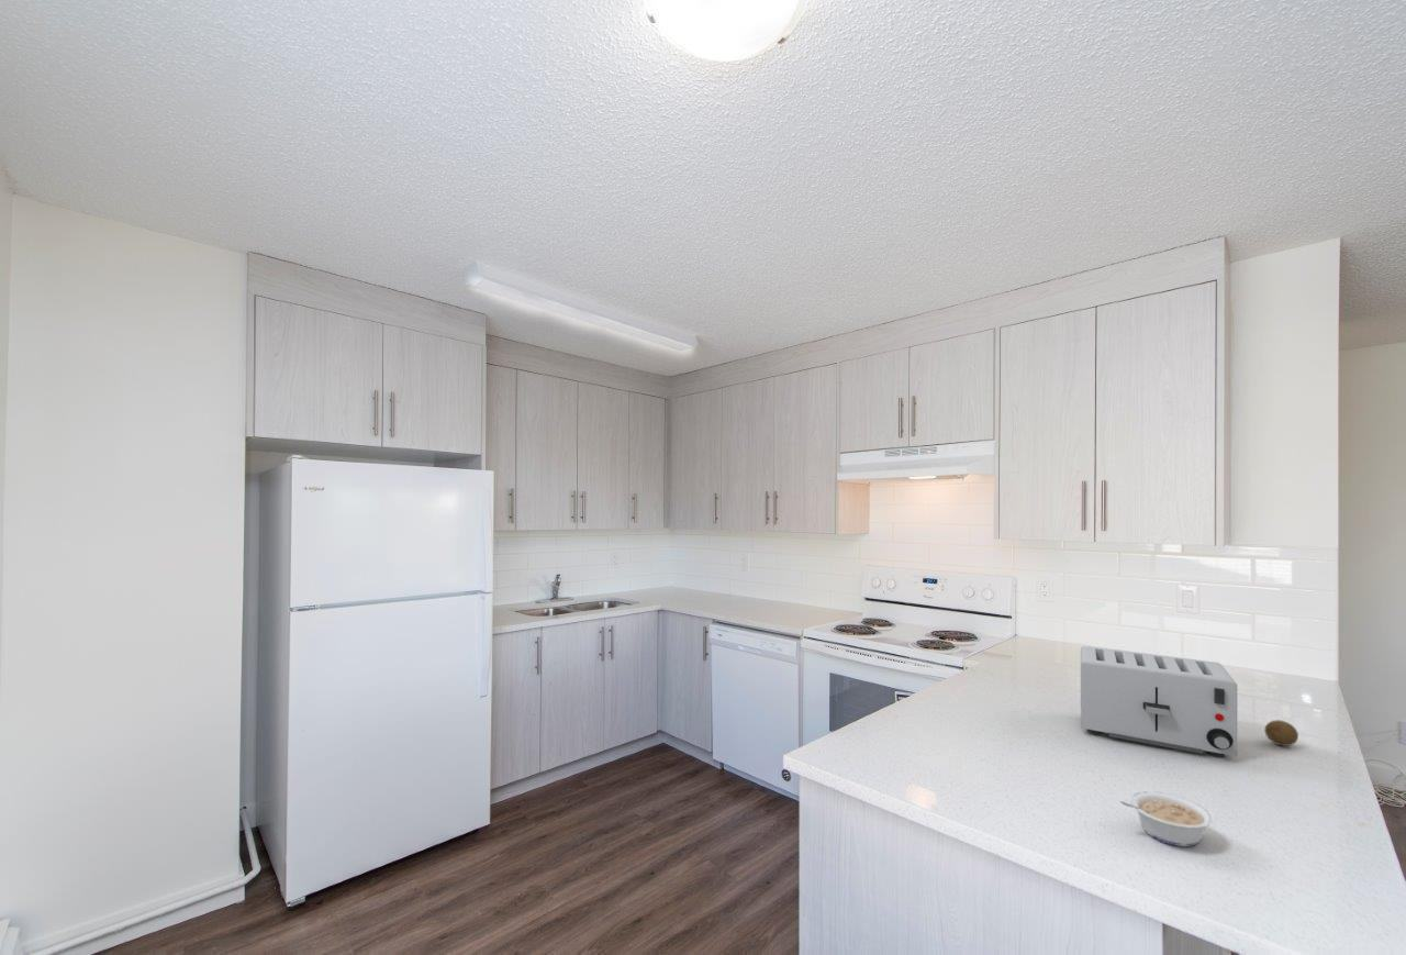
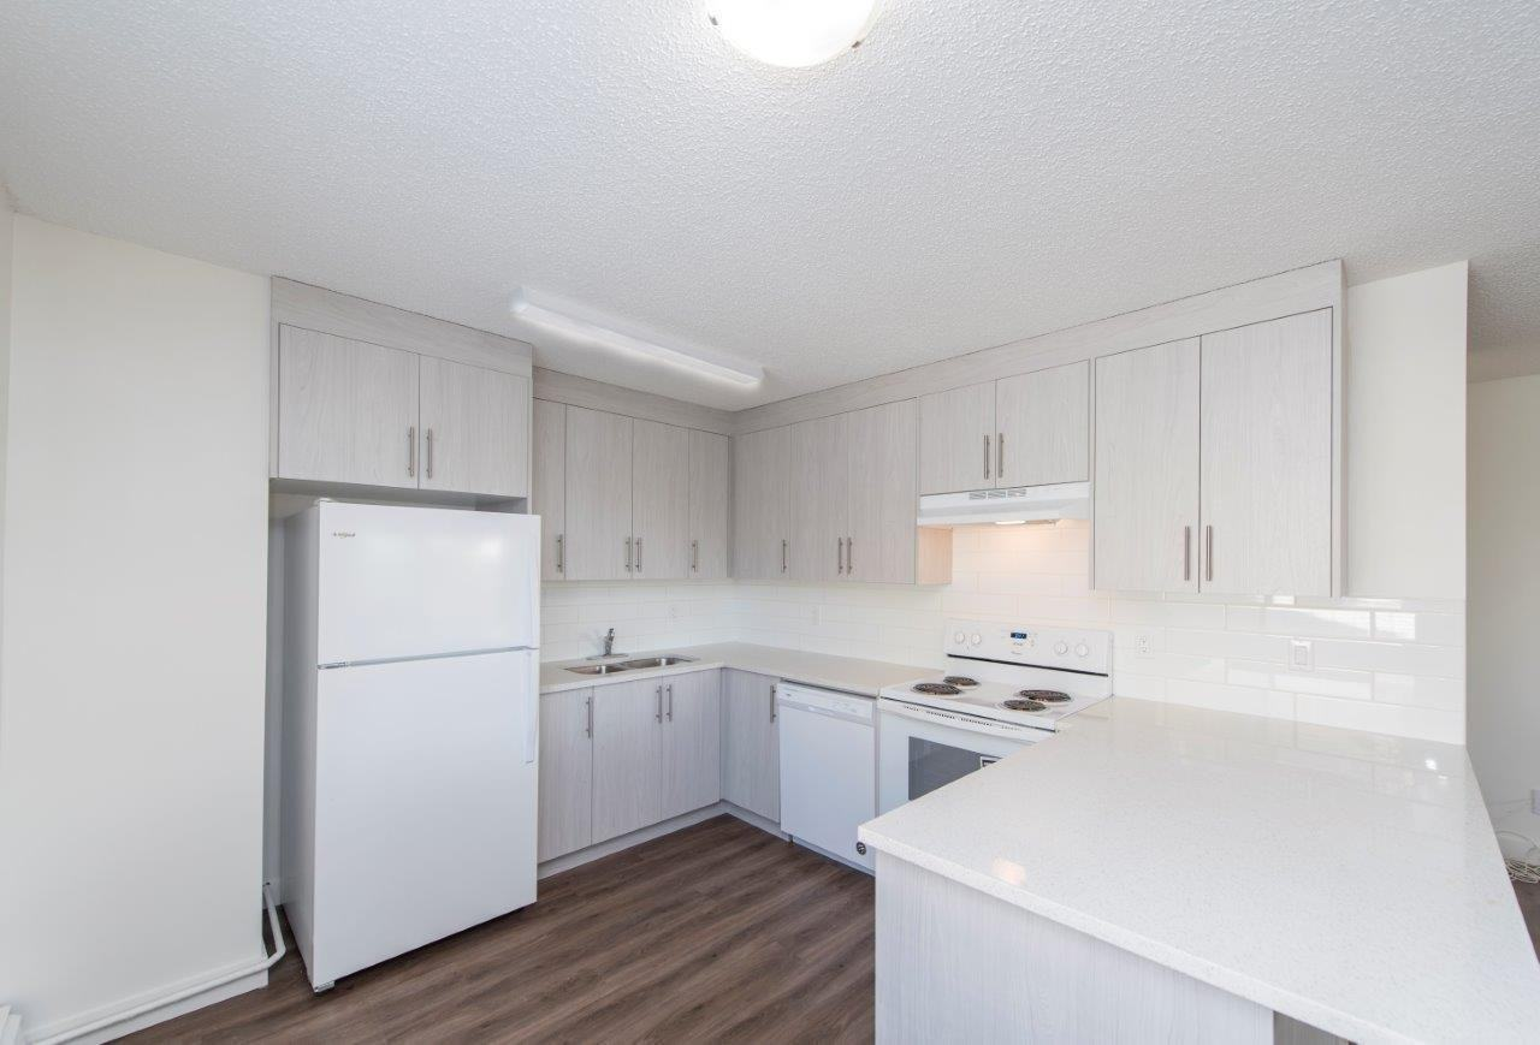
- toaster (1151, 699)
- legume (1169, 819)
- fruit (1281, 732)
